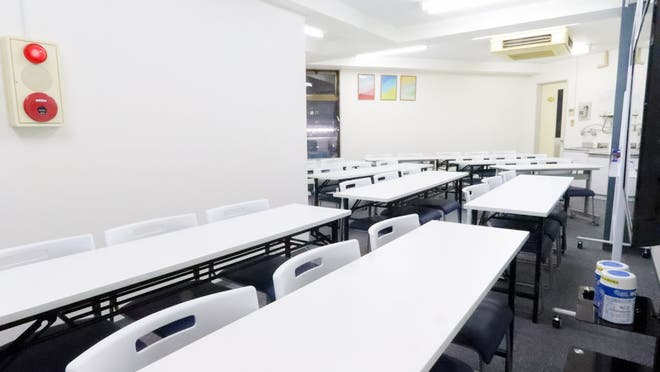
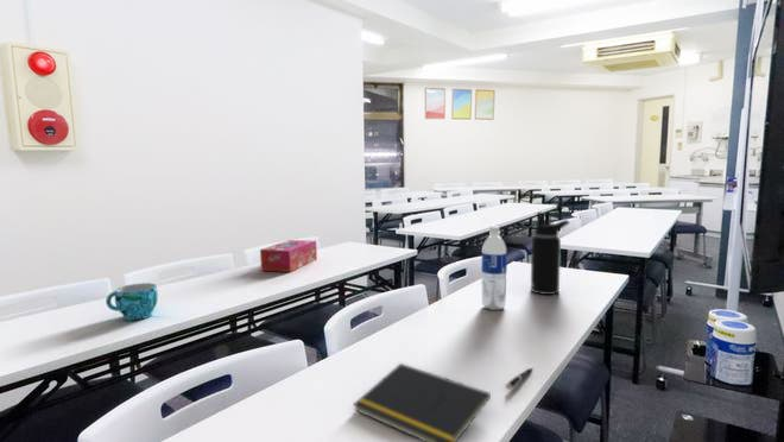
+ water bottle (493, 267)
+ water bottle (549, 252)
+ tissue box (290, 254)
+ notepad (421, 400)
+ cup (134, 302)
+ pen (520, 375)
